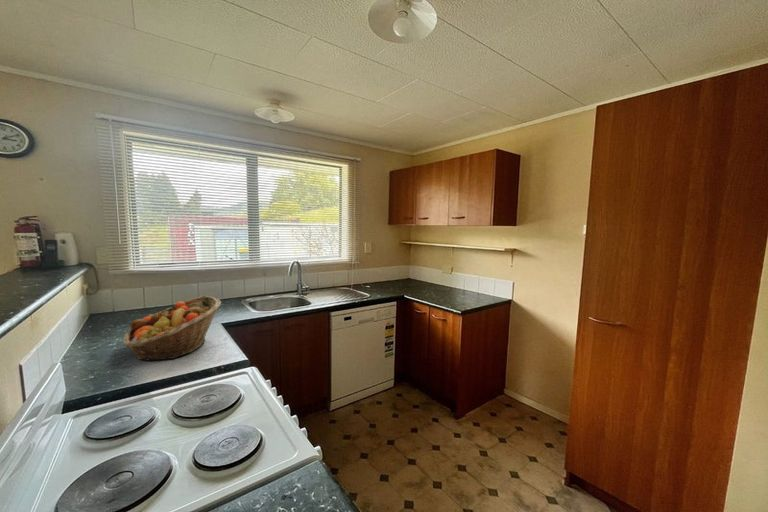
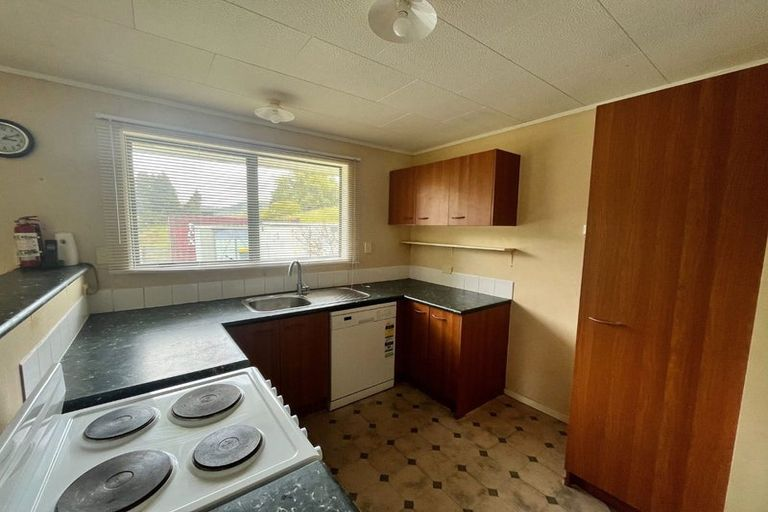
- fruit basket (175, 325)
